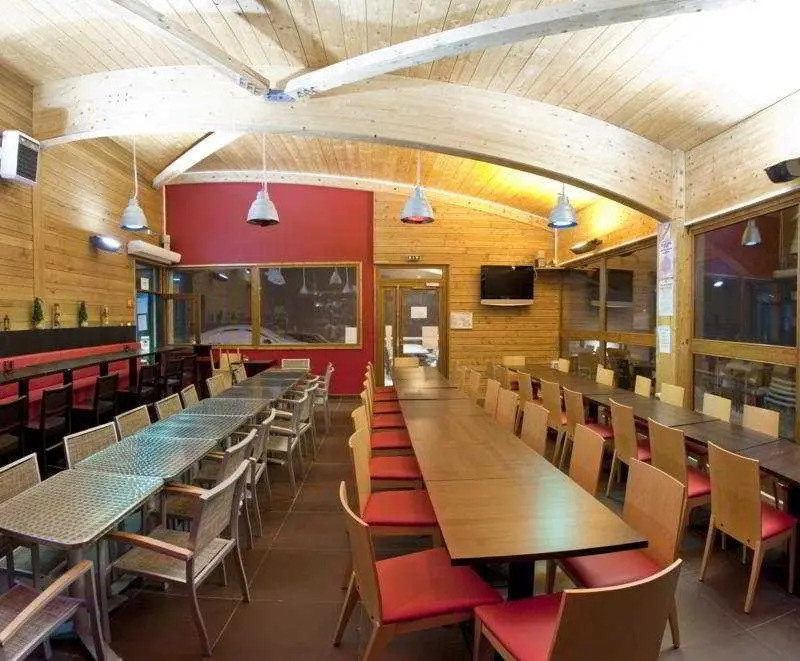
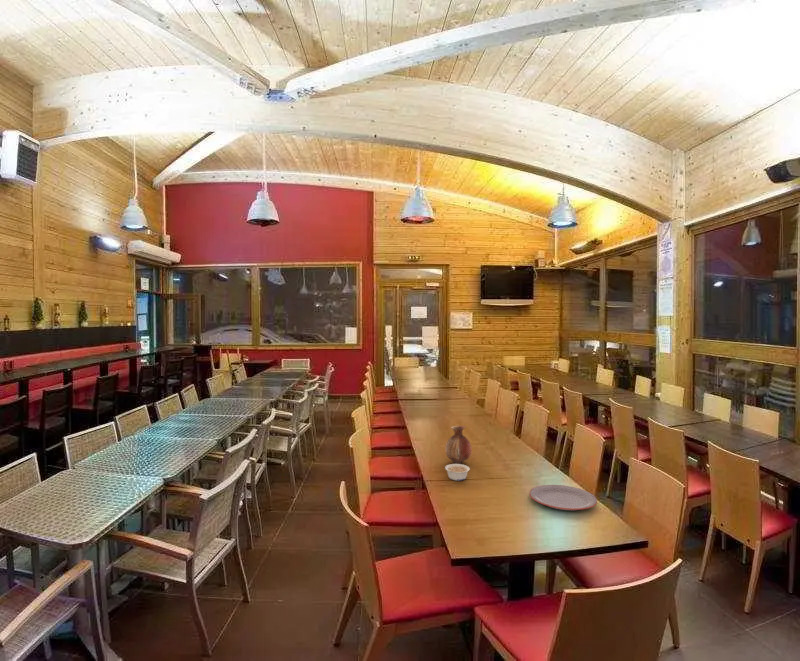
+ plate (562, 498)
+ vase (458, 445)
+ legume (457, 472)
